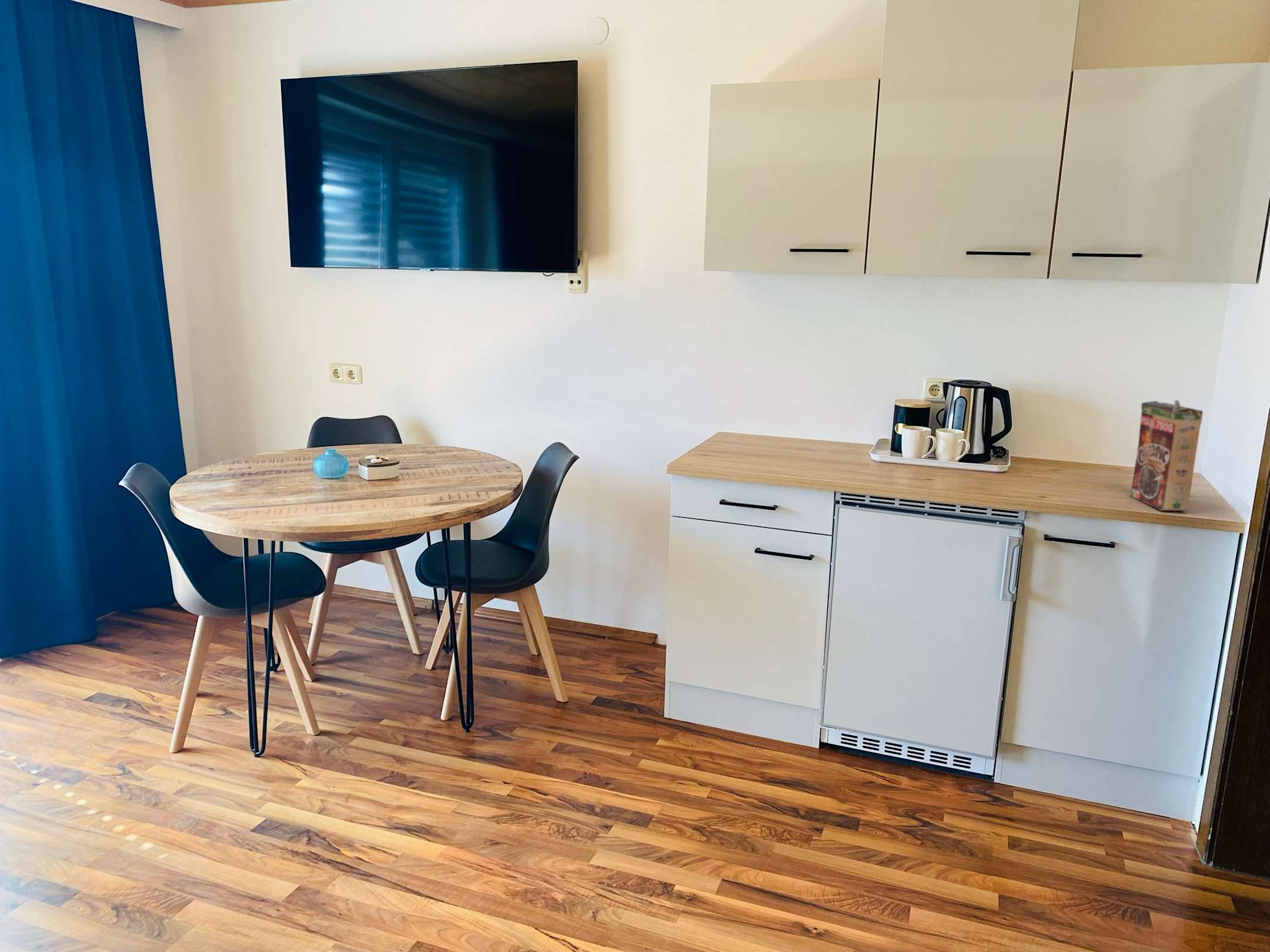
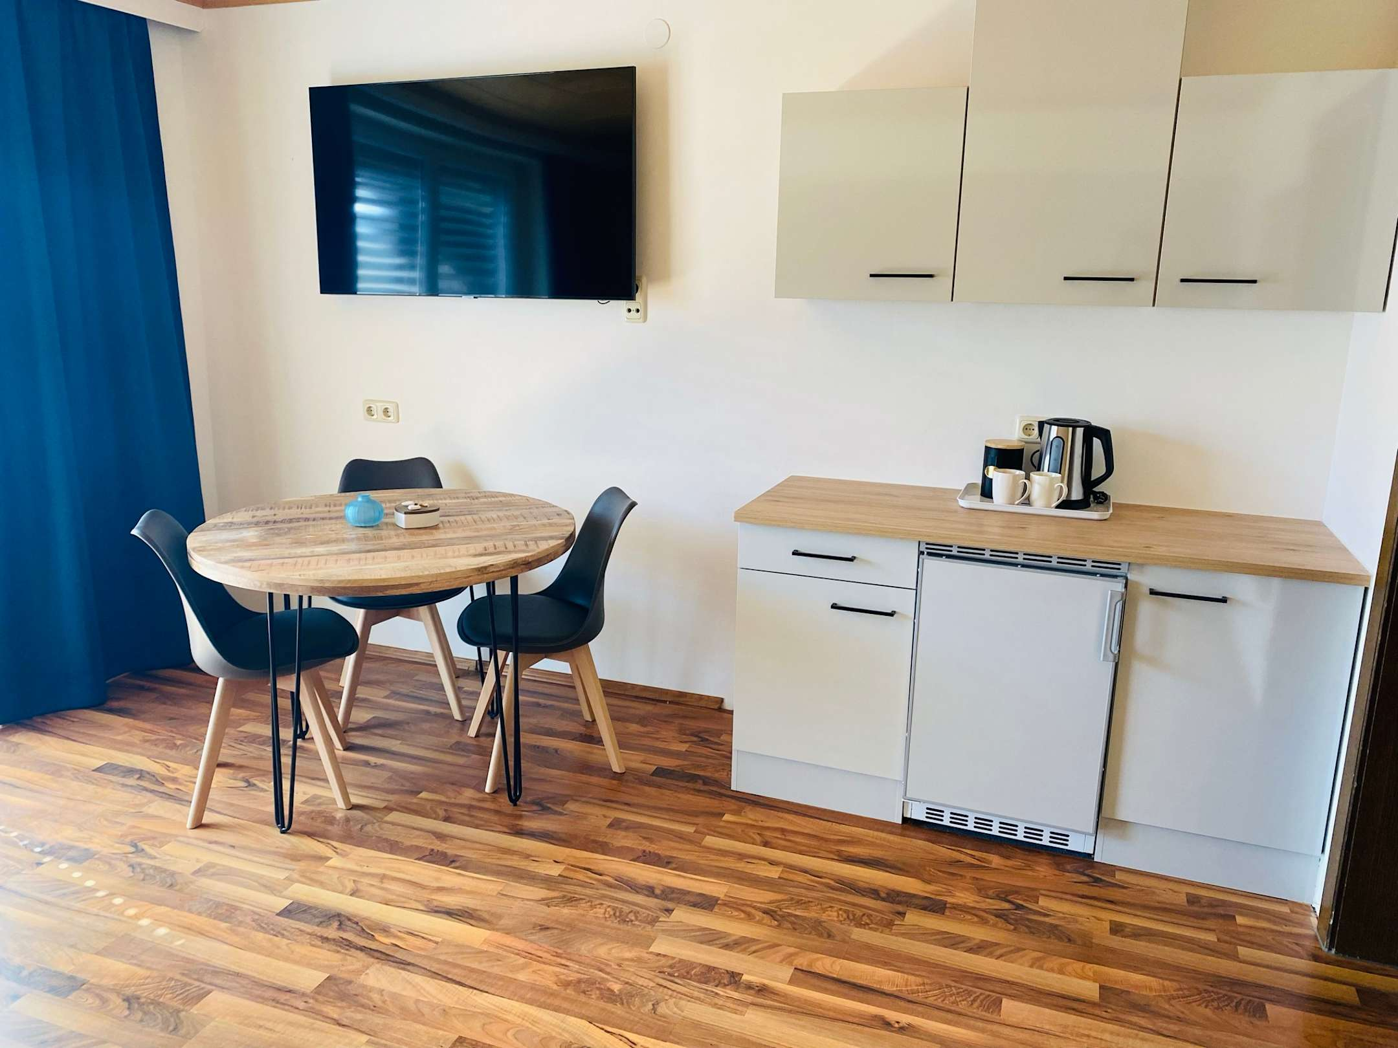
- cereal box (1164, 451)
